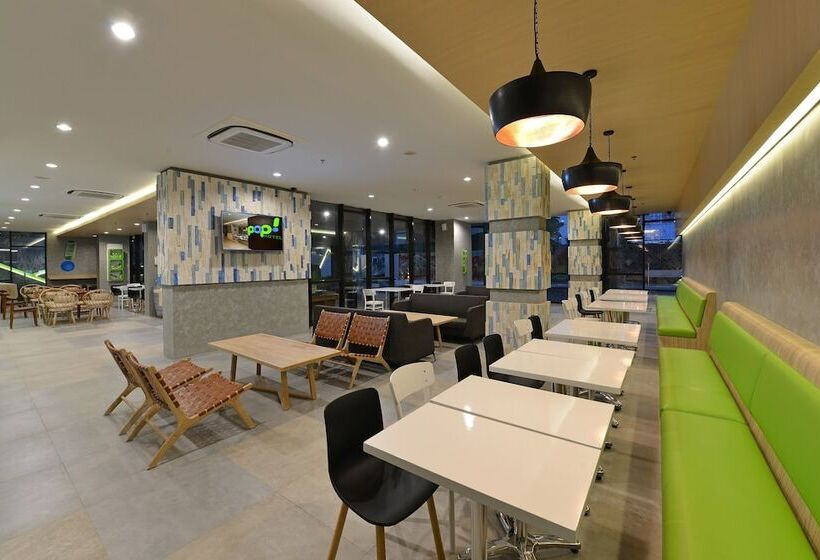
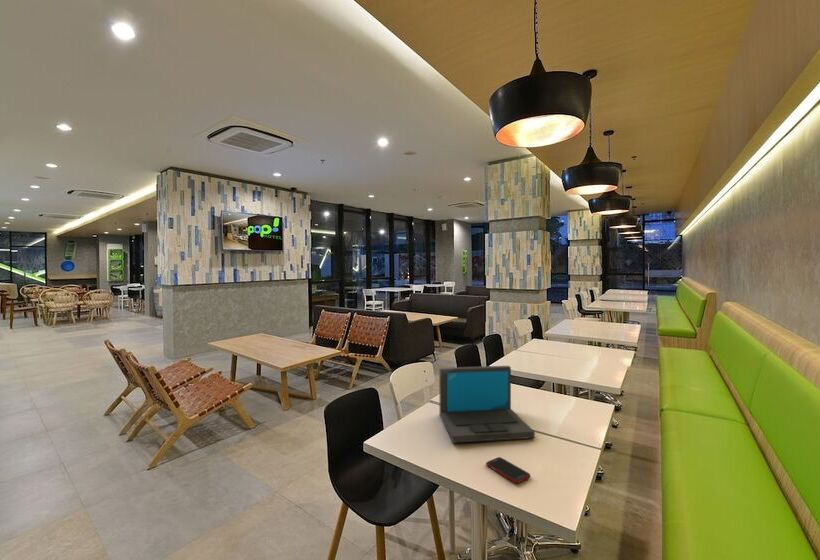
+ laptop (483, 400)
+ cell phone (507, 469)
